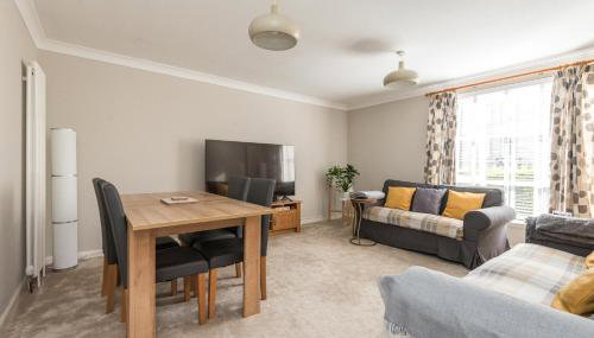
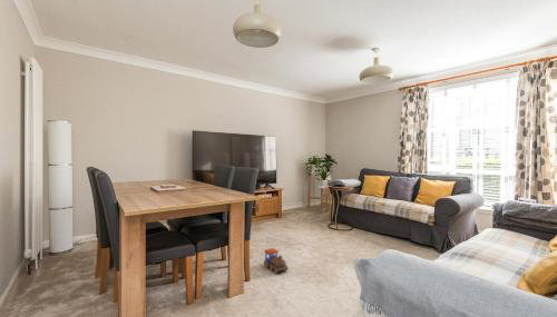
+ toy train (275, 260)
